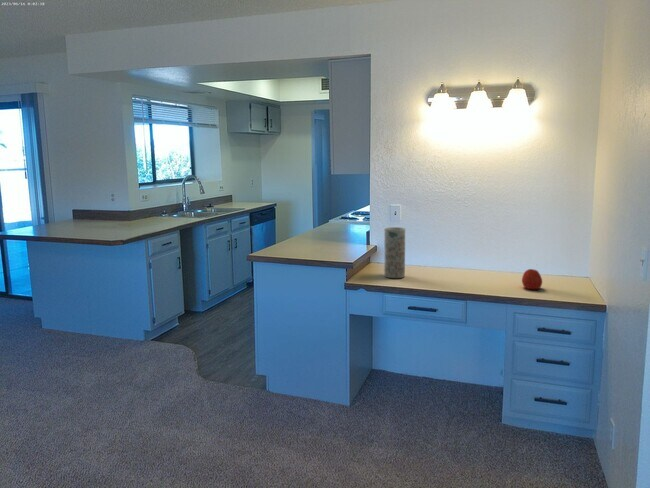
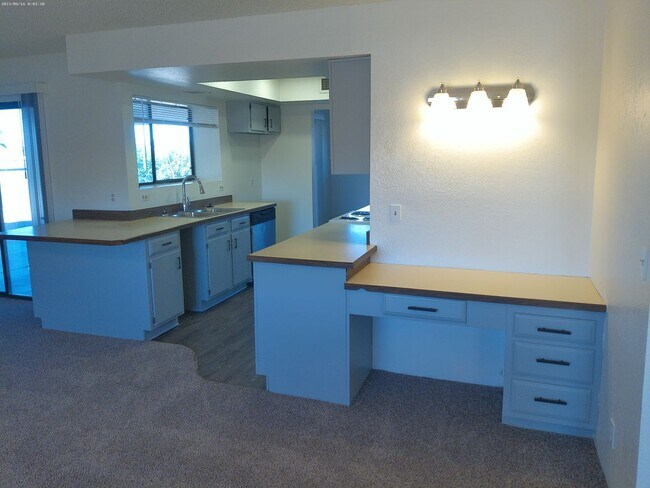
- apple (532, 278)
- vase (394, 252)
